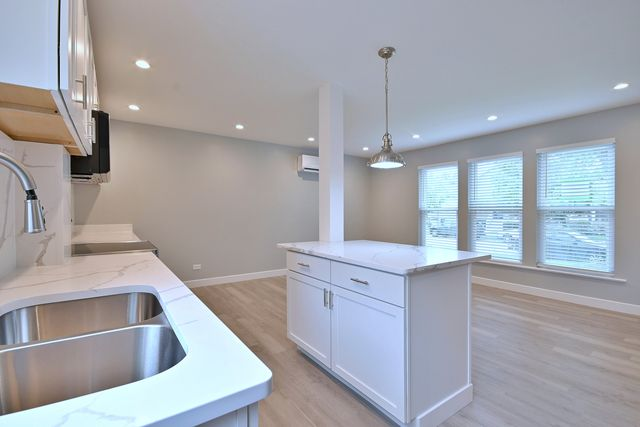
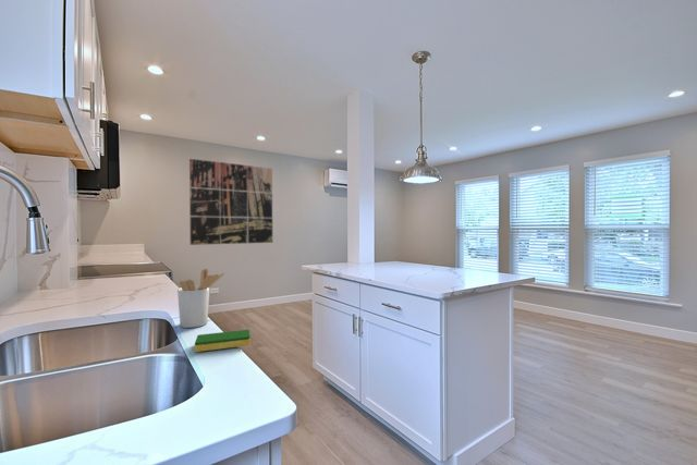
+ dish sponge (223, 340)
+ utensil holder (200, 297)
+ wall art (234, 204)
